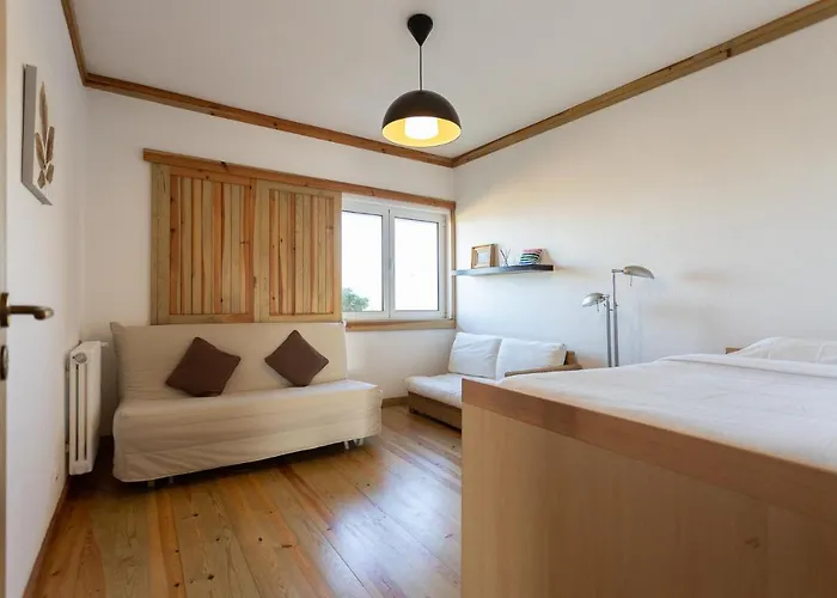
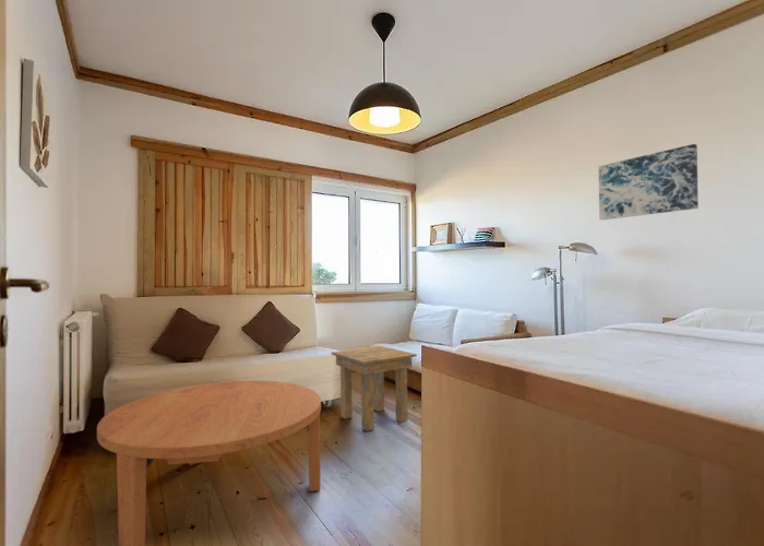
+ side table (373, 385)
+ wall art (644, 185)
+ coffee table (219, 450)
